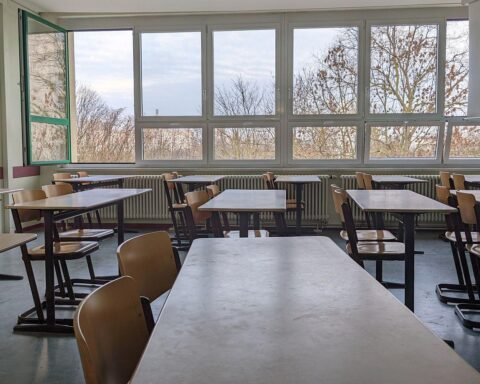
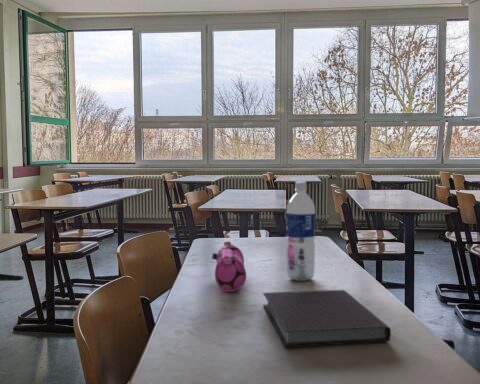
+ water bottle (300, 230)
+ notebook (319, 314)
+ pencil case (229, 265)
